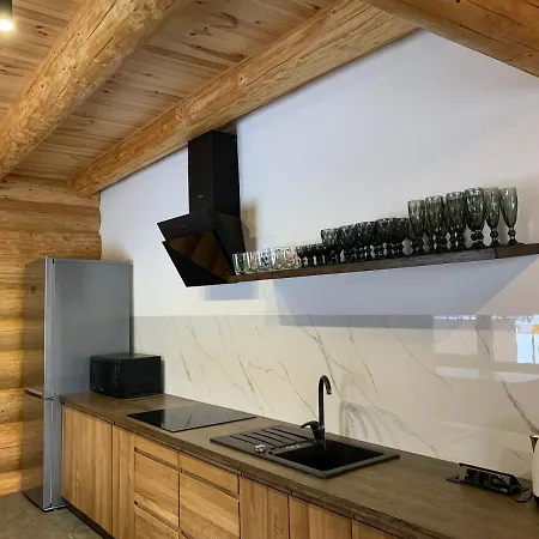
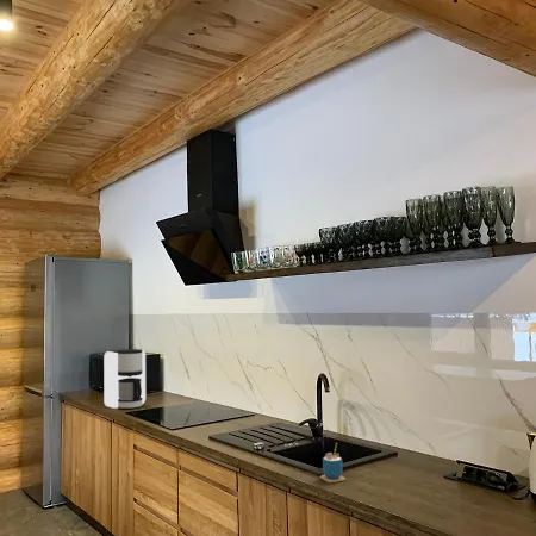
+ coffee maker (130, 379)
+ cup (332, 461)
